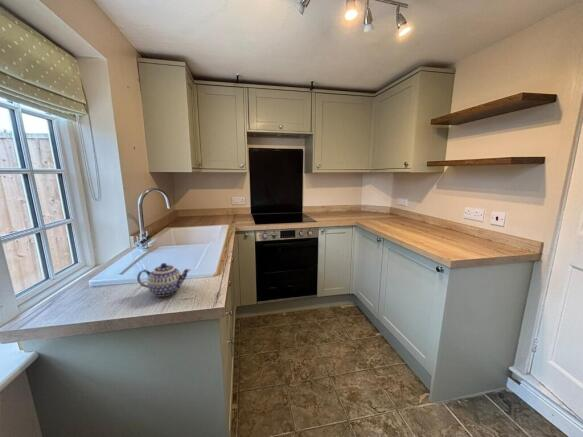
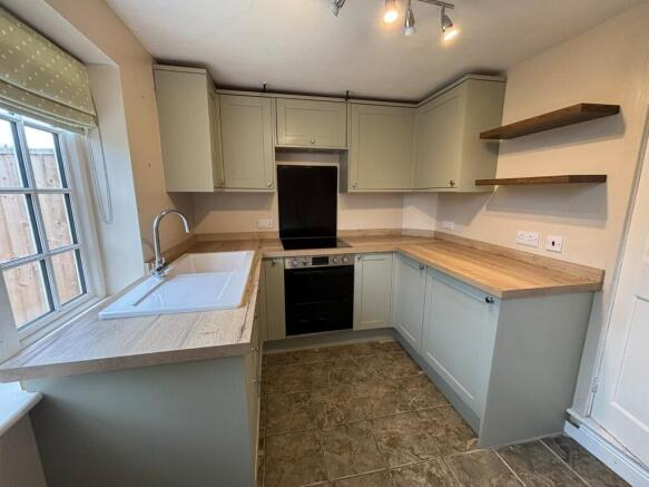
- teapot (164, 277)
